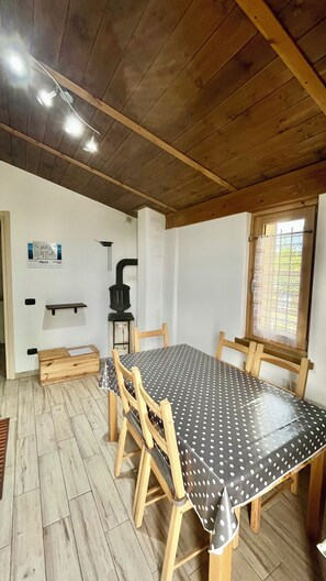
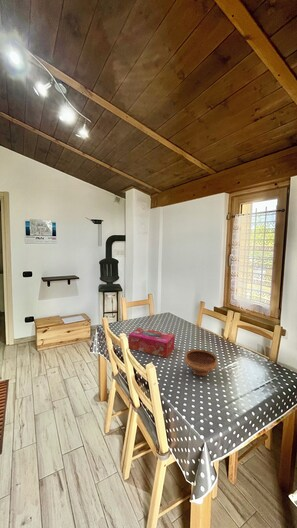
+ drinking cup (200, 363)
+ tissue box (151, 341)
